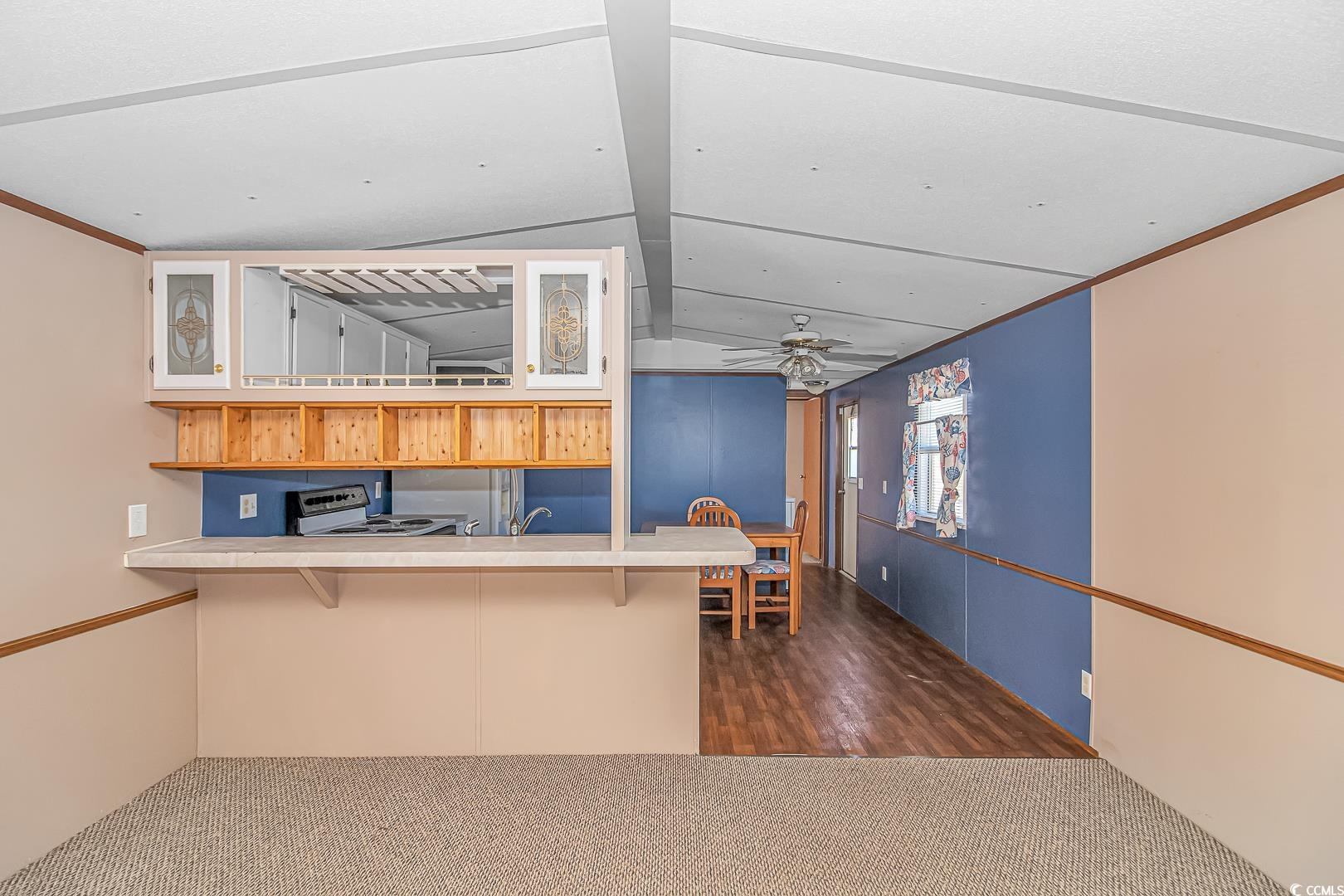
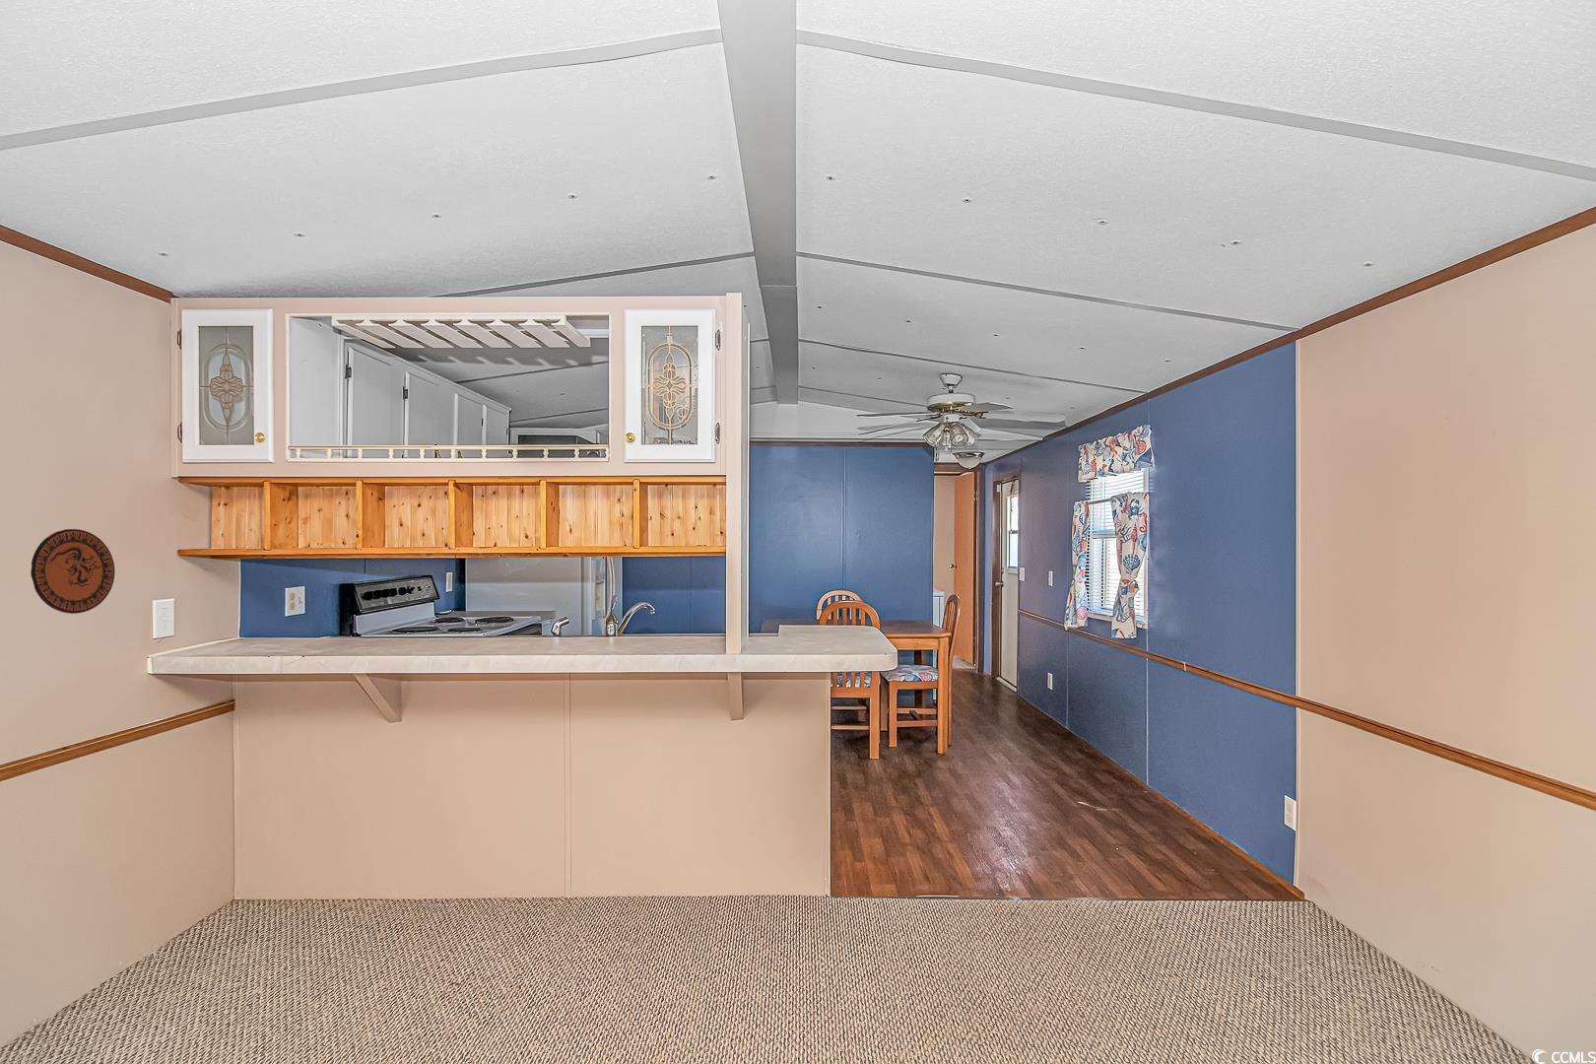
+ decorative plate (72, 570)
